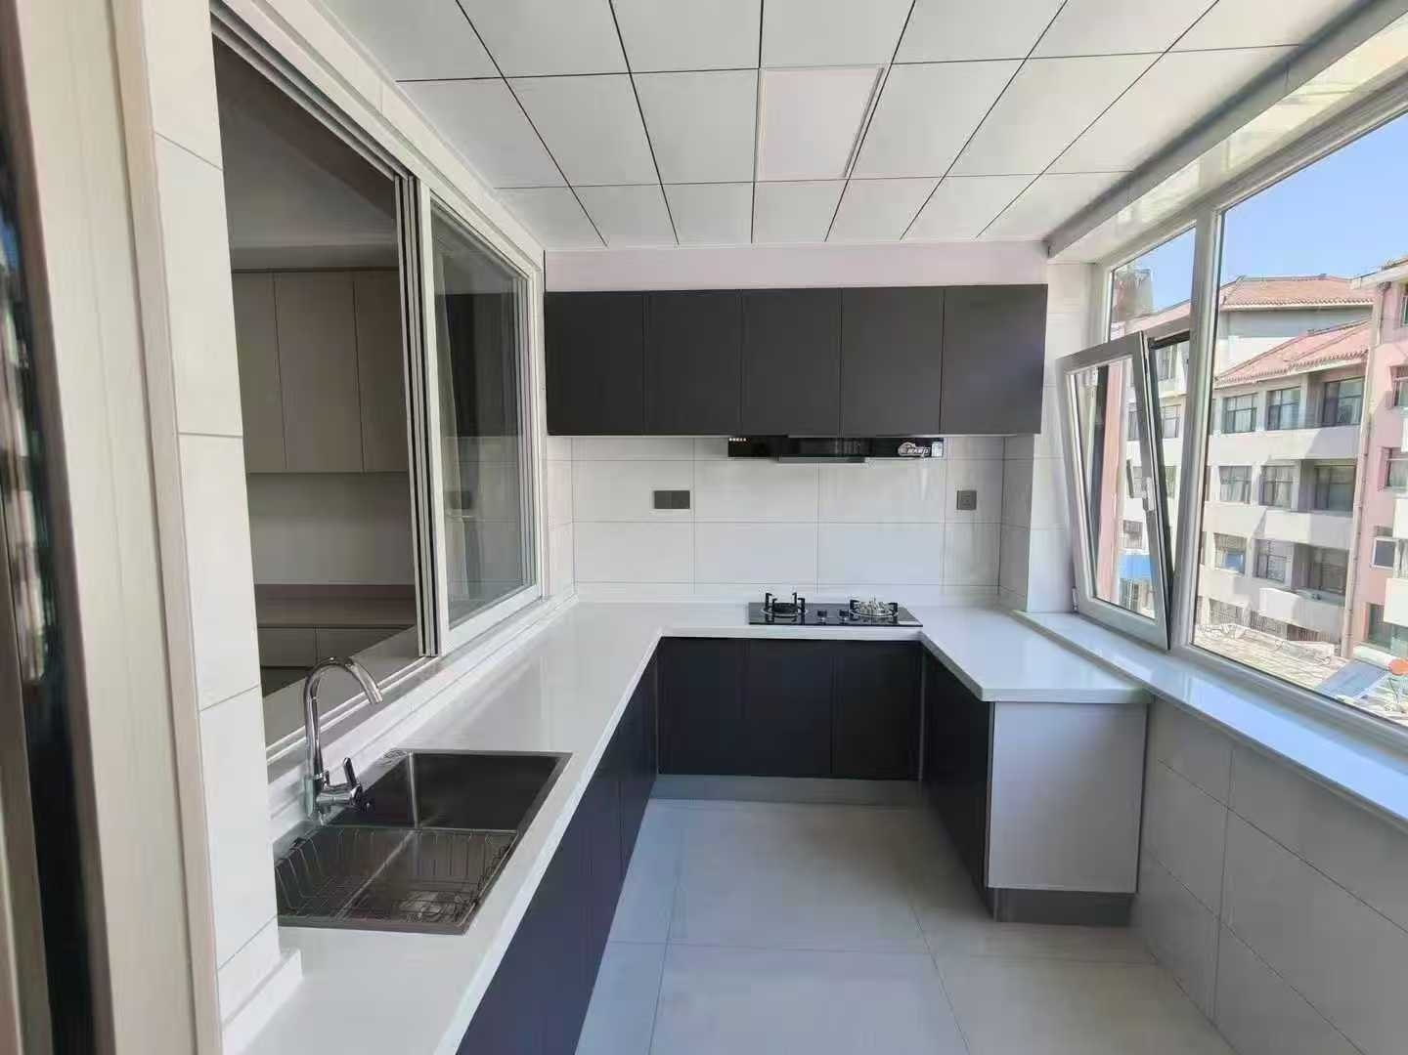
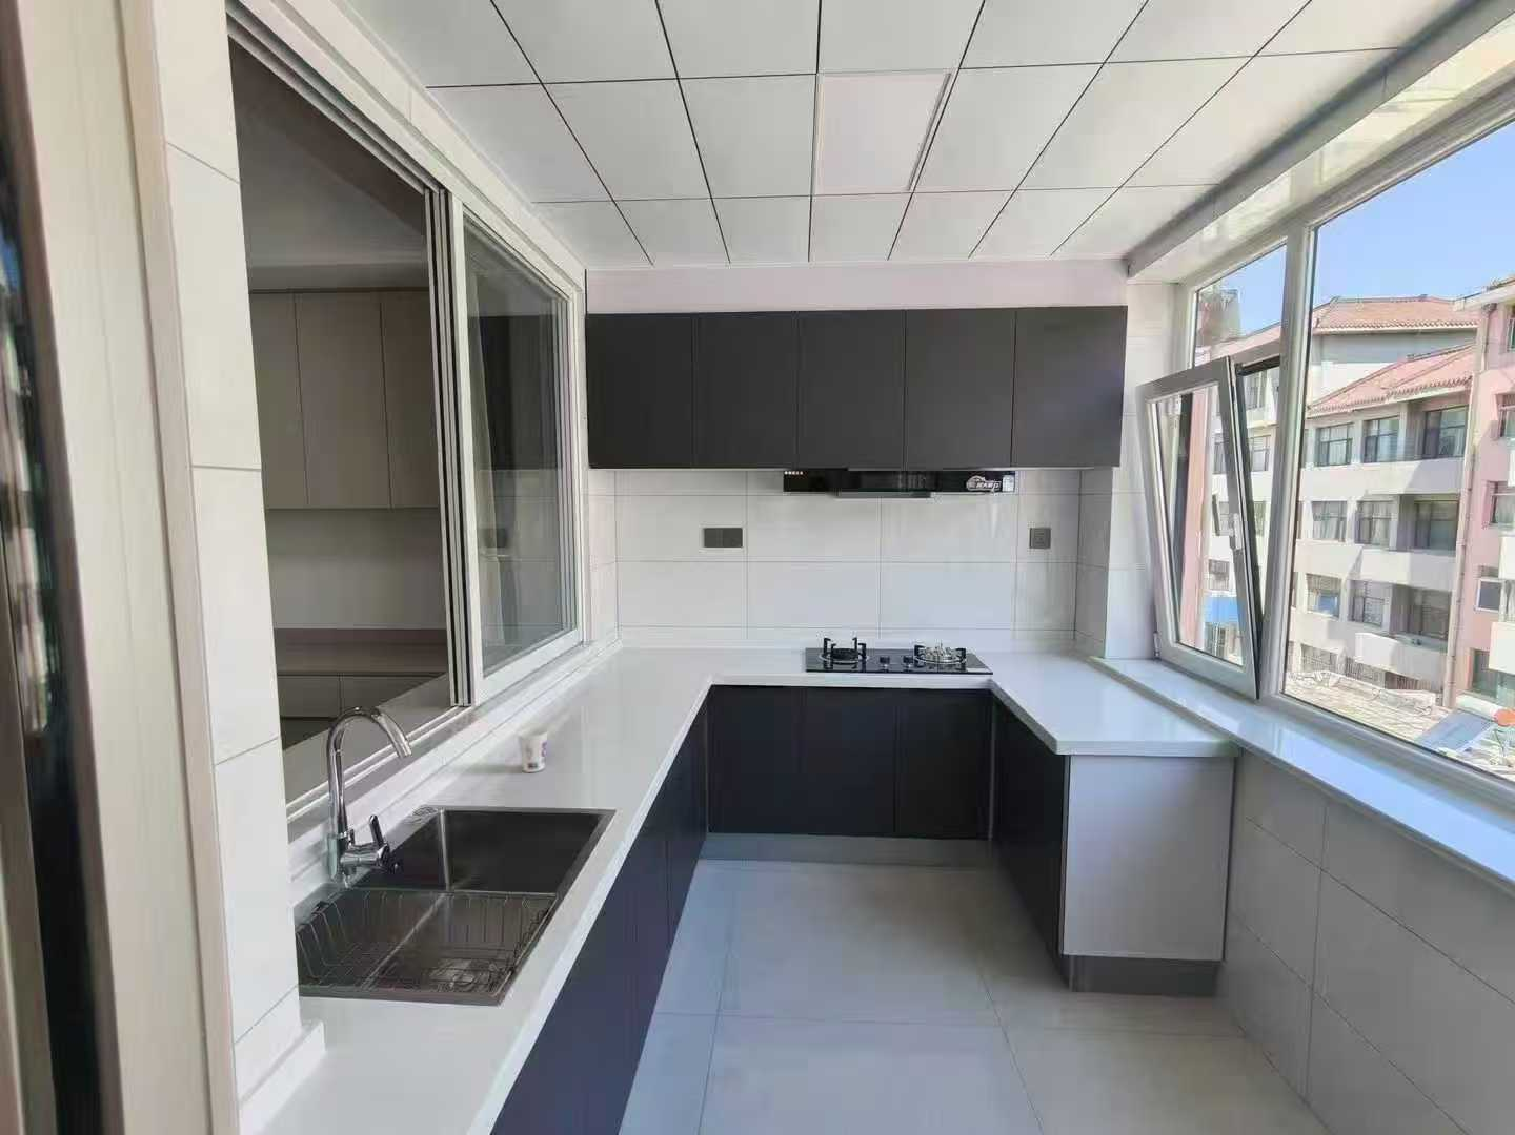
+ cup (532, 749)
